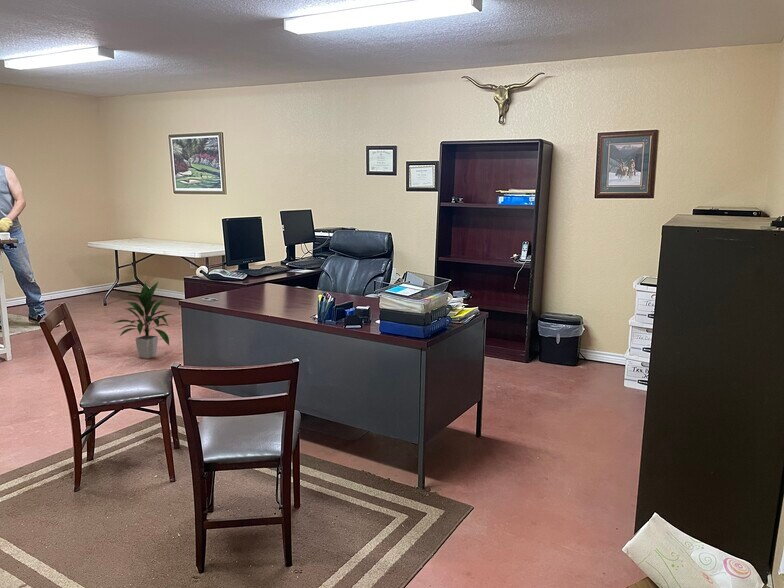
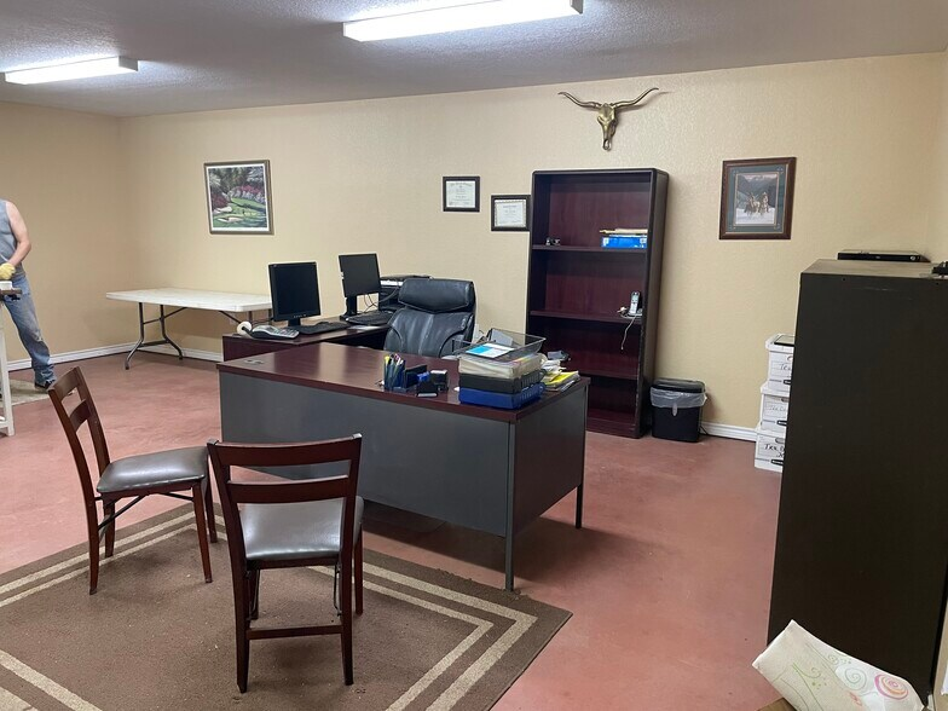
- indoor plant (146, 320)
